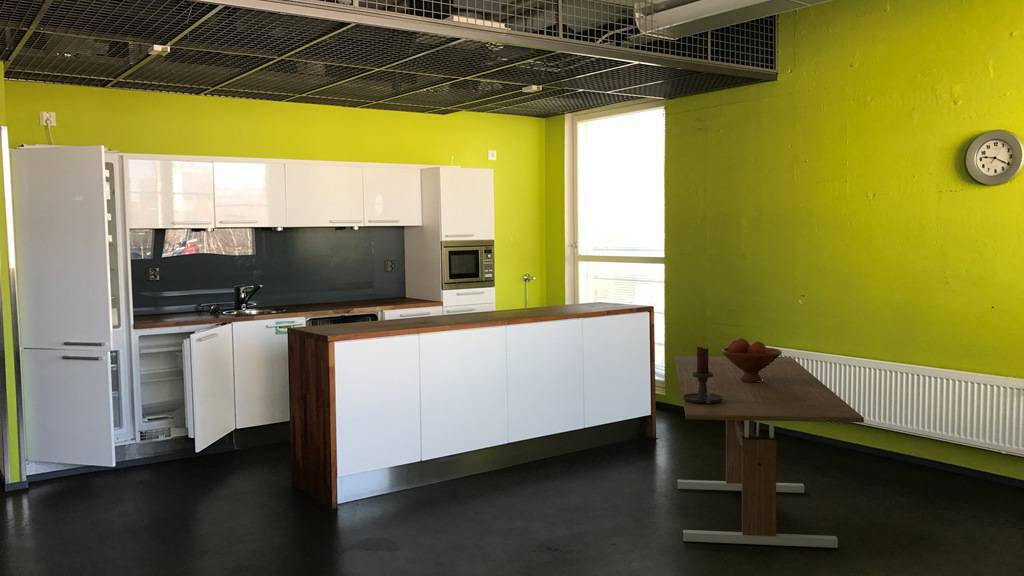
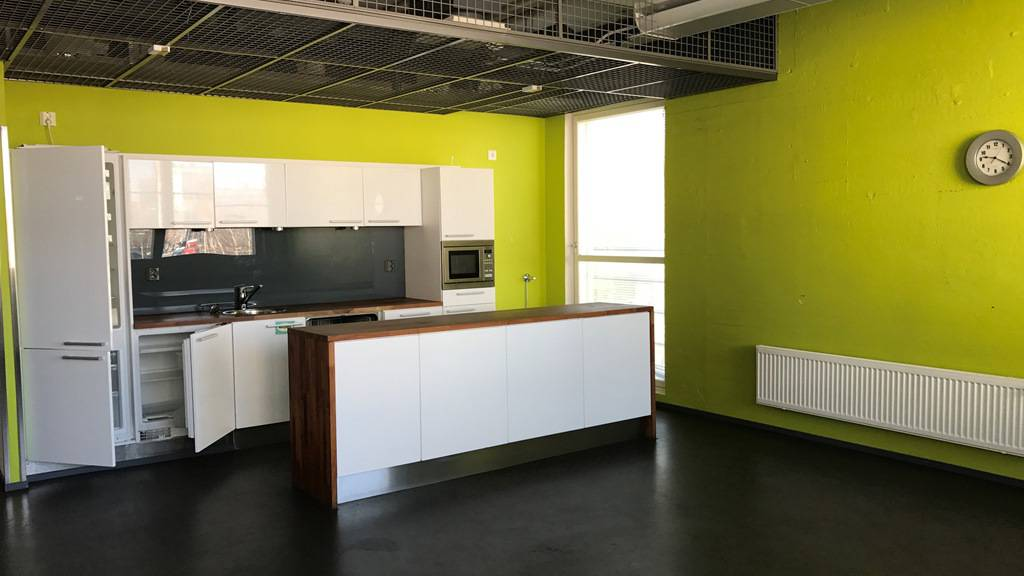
- candle holder (704, 374)
- fruit bowl (751, 359)
- dining table (748, 447)
